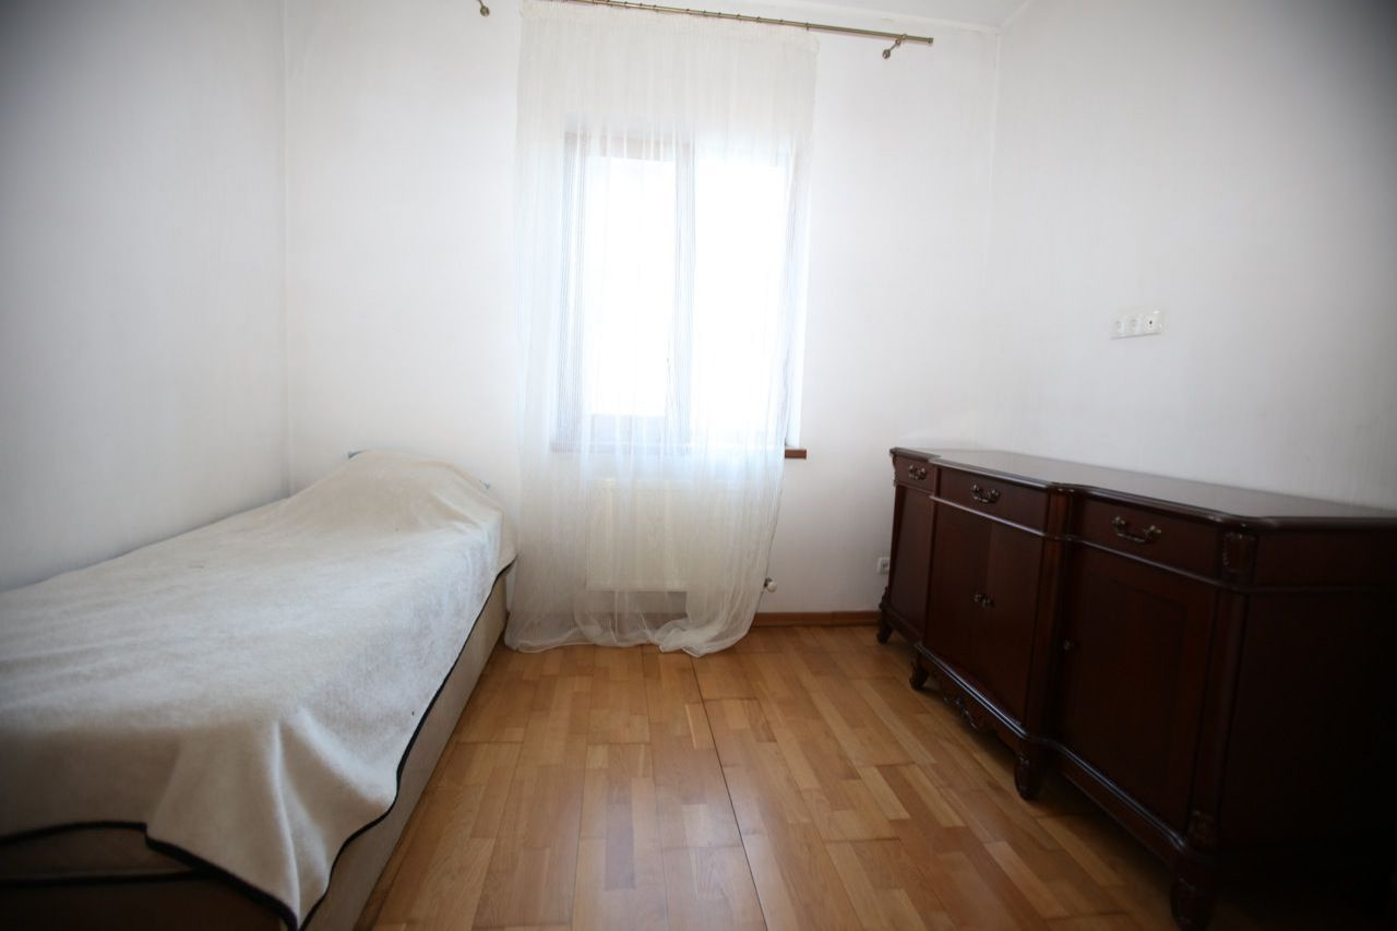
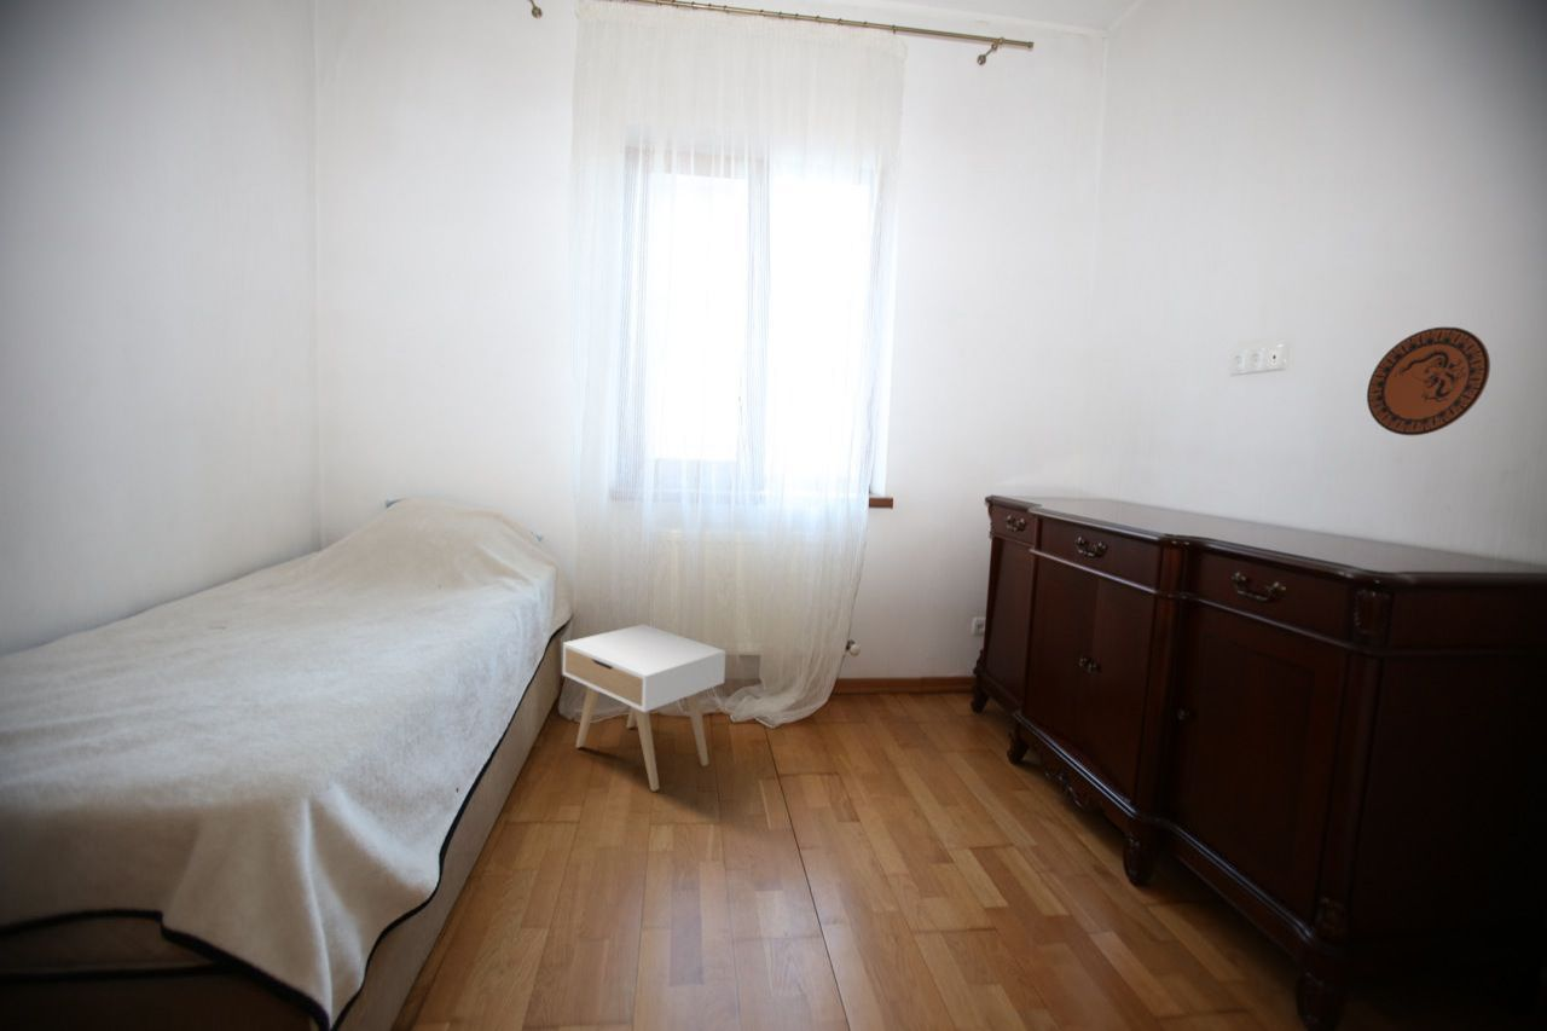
+ decorative plate (1425, 382)
+ nightstand (642, 701)
